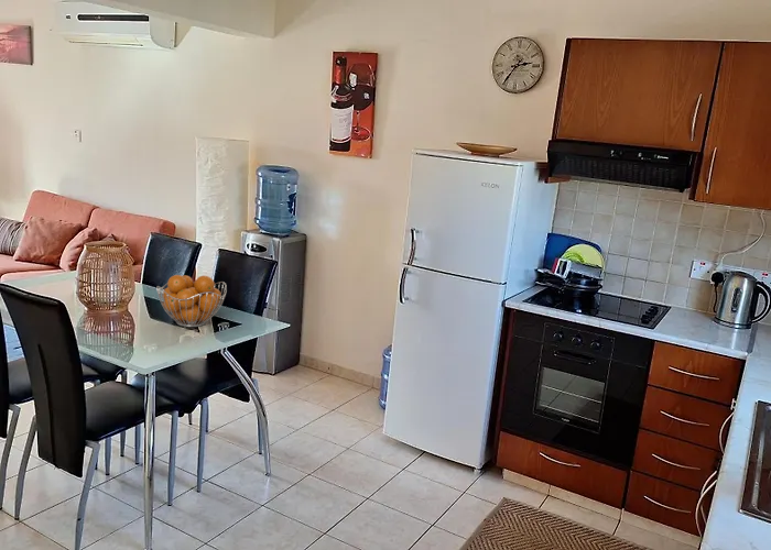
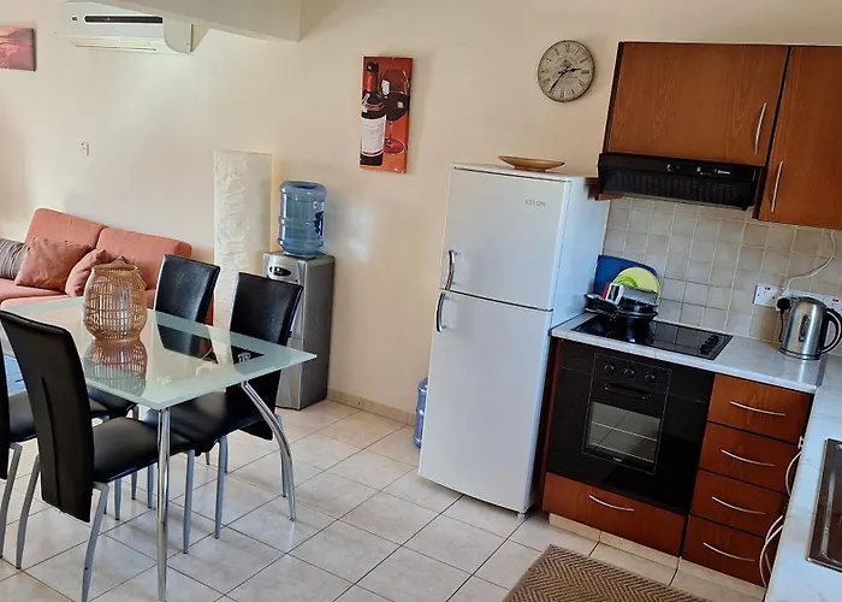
- fruit basket (192, 298)
